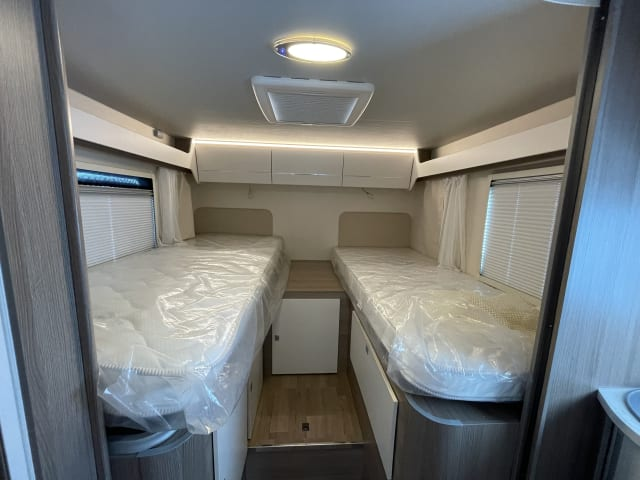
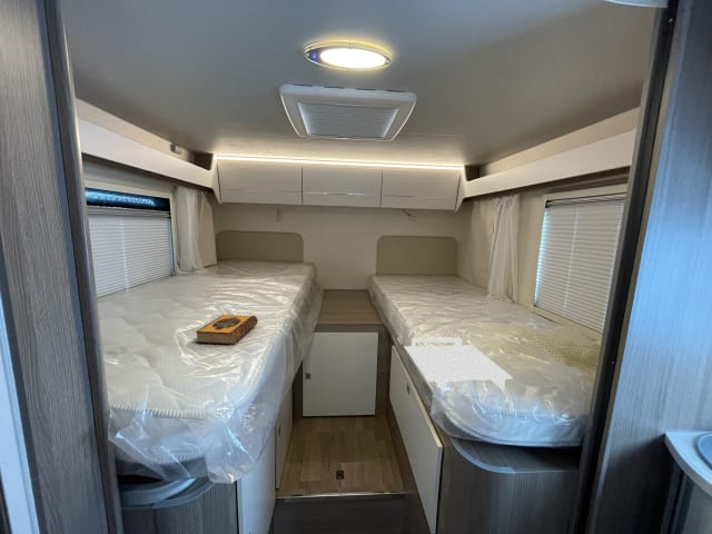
+ hardback book (229, 328)
+ tray (452, 360)
